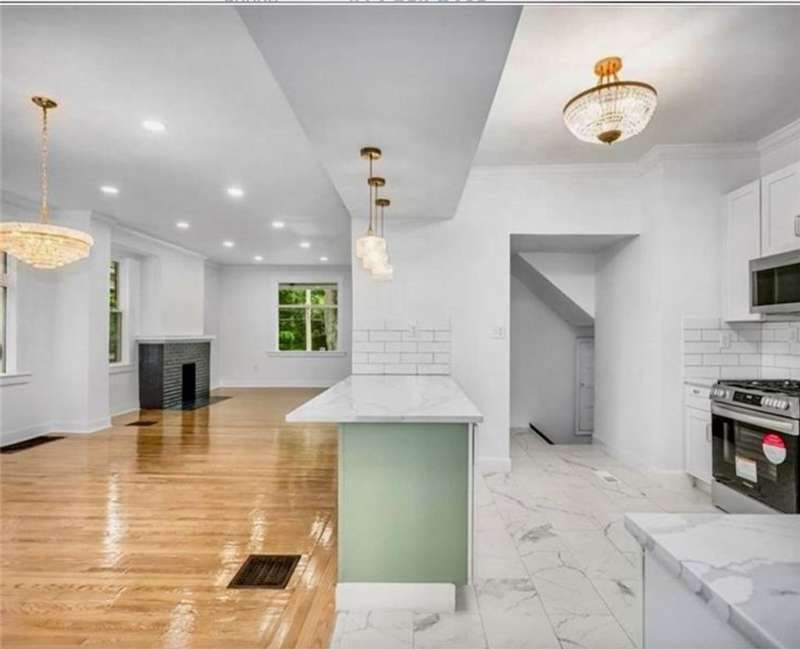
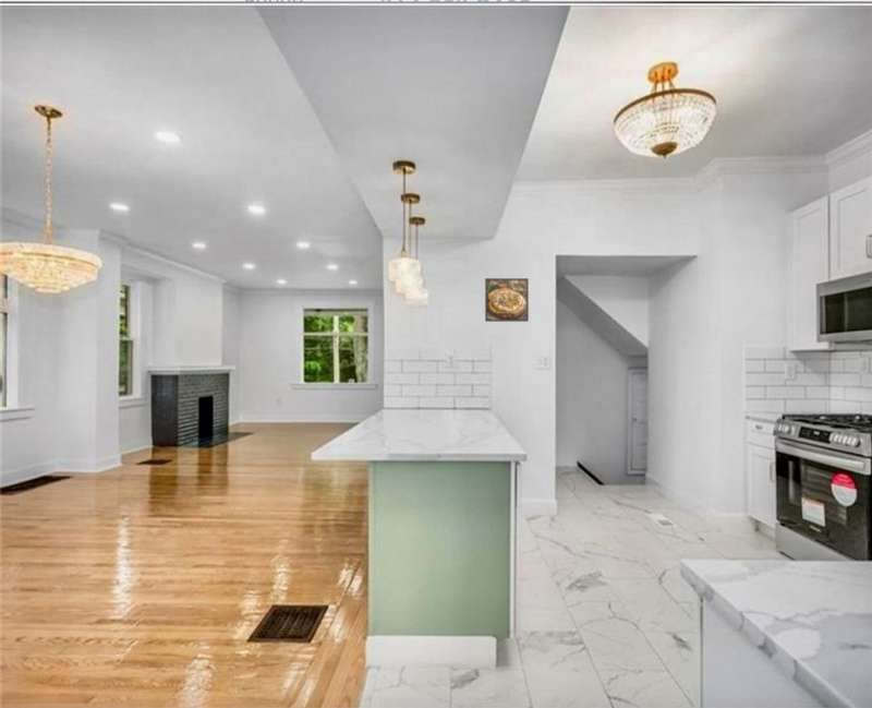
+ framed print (506, 299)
